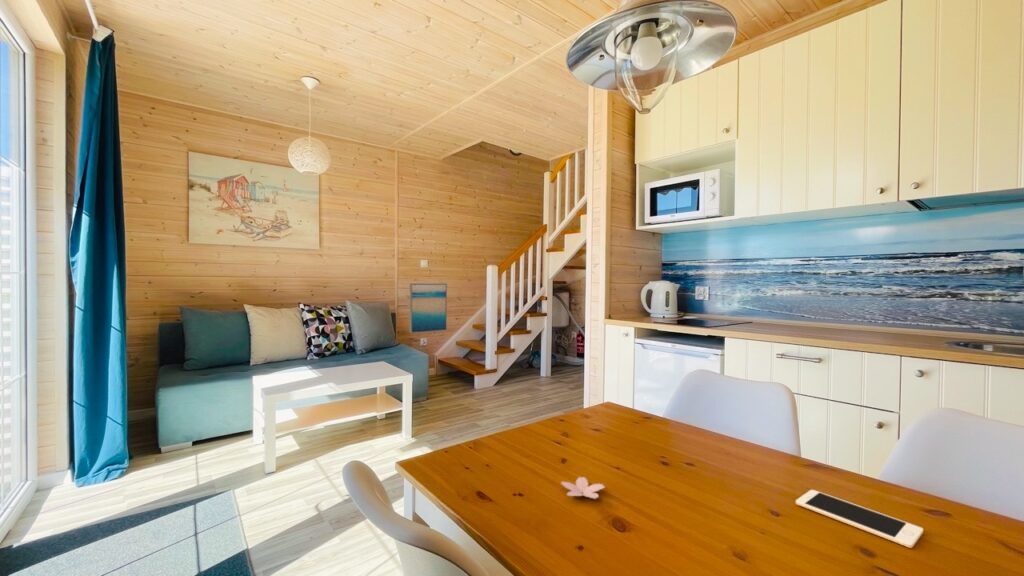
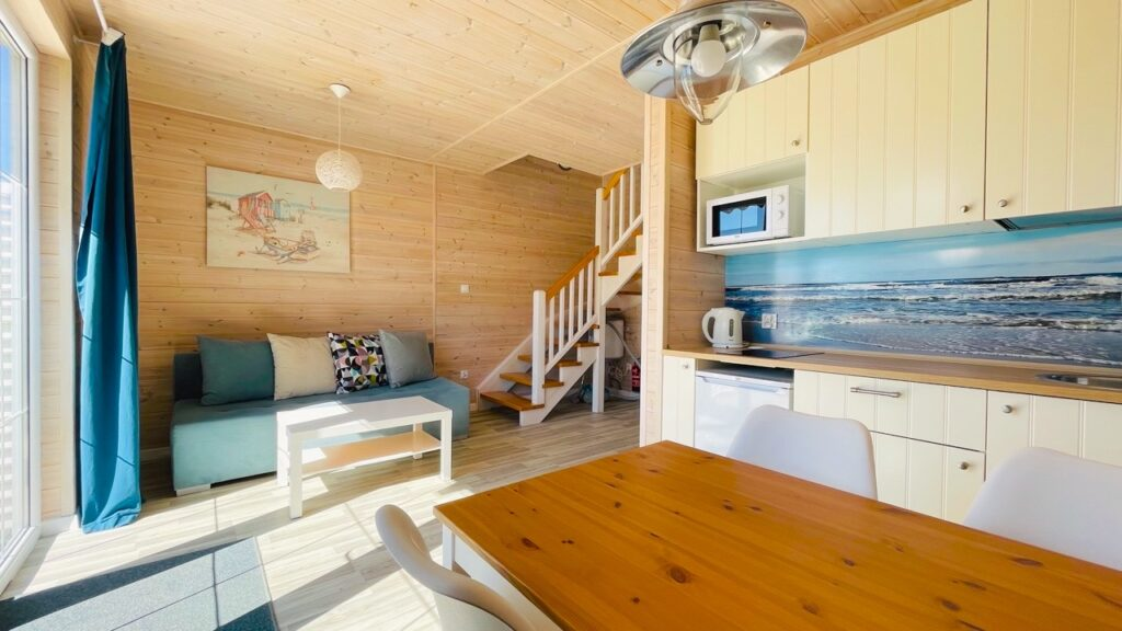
- wall art (428, 307)
- cell phone (855, 515)
- flower (580, 489)
